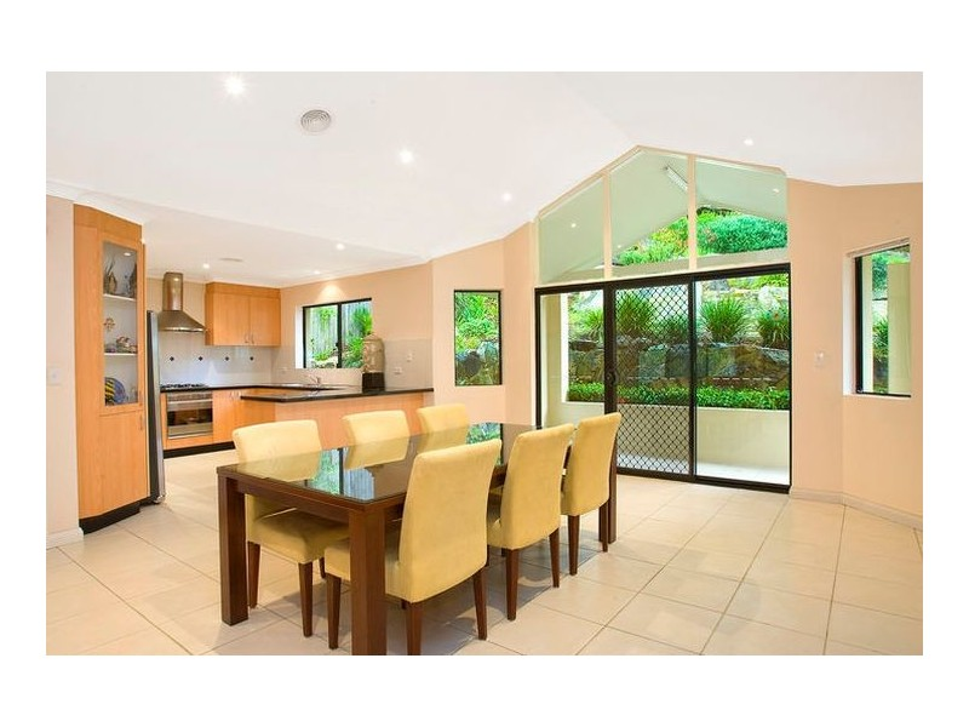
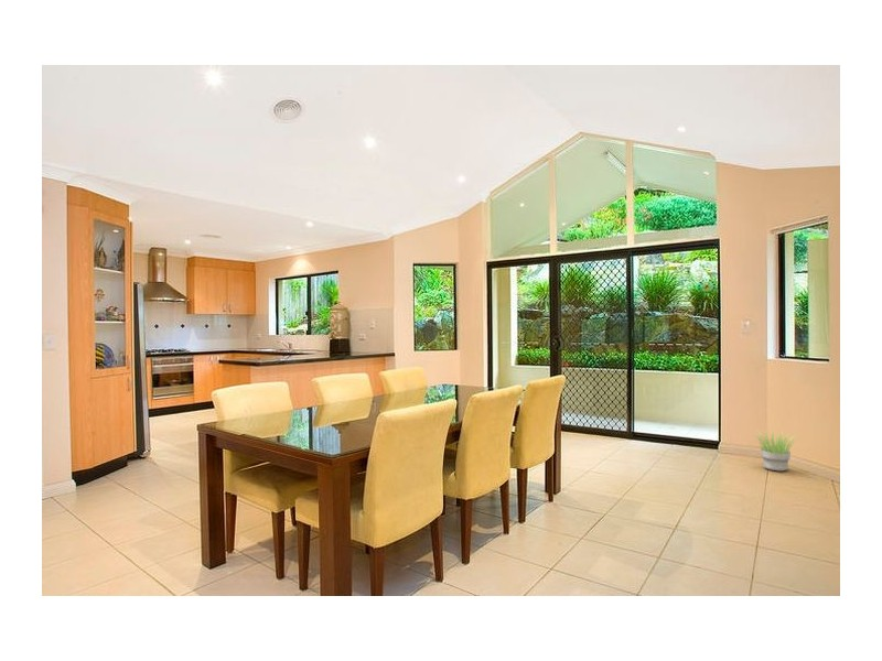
+ potted plant (774, 451)
